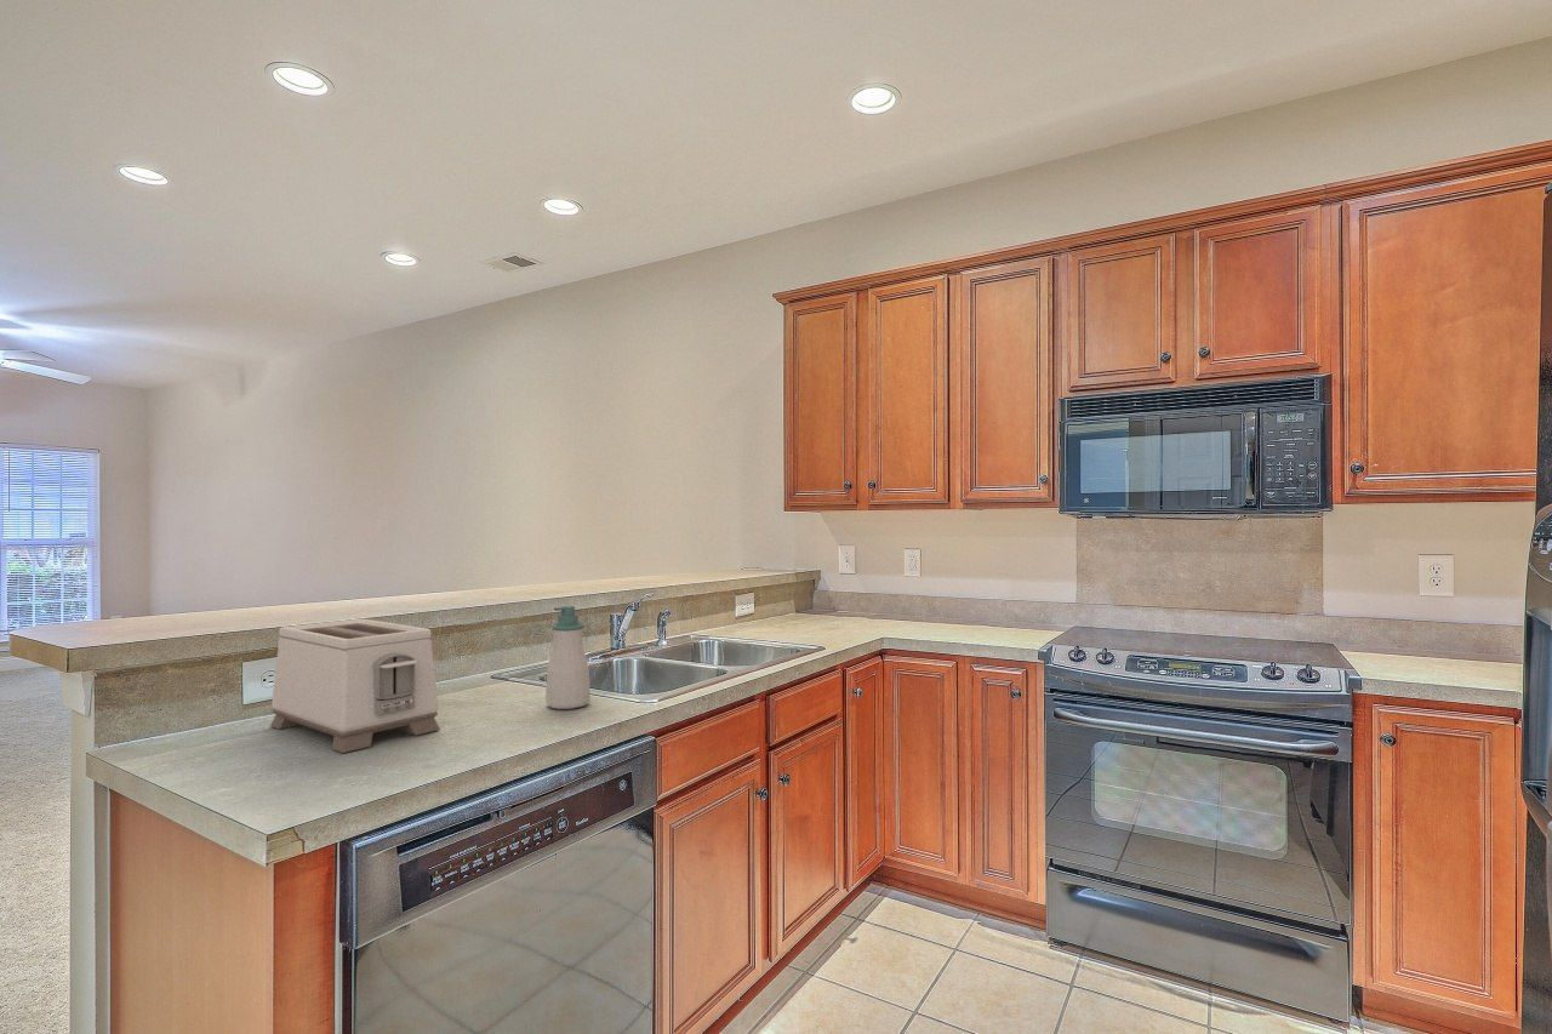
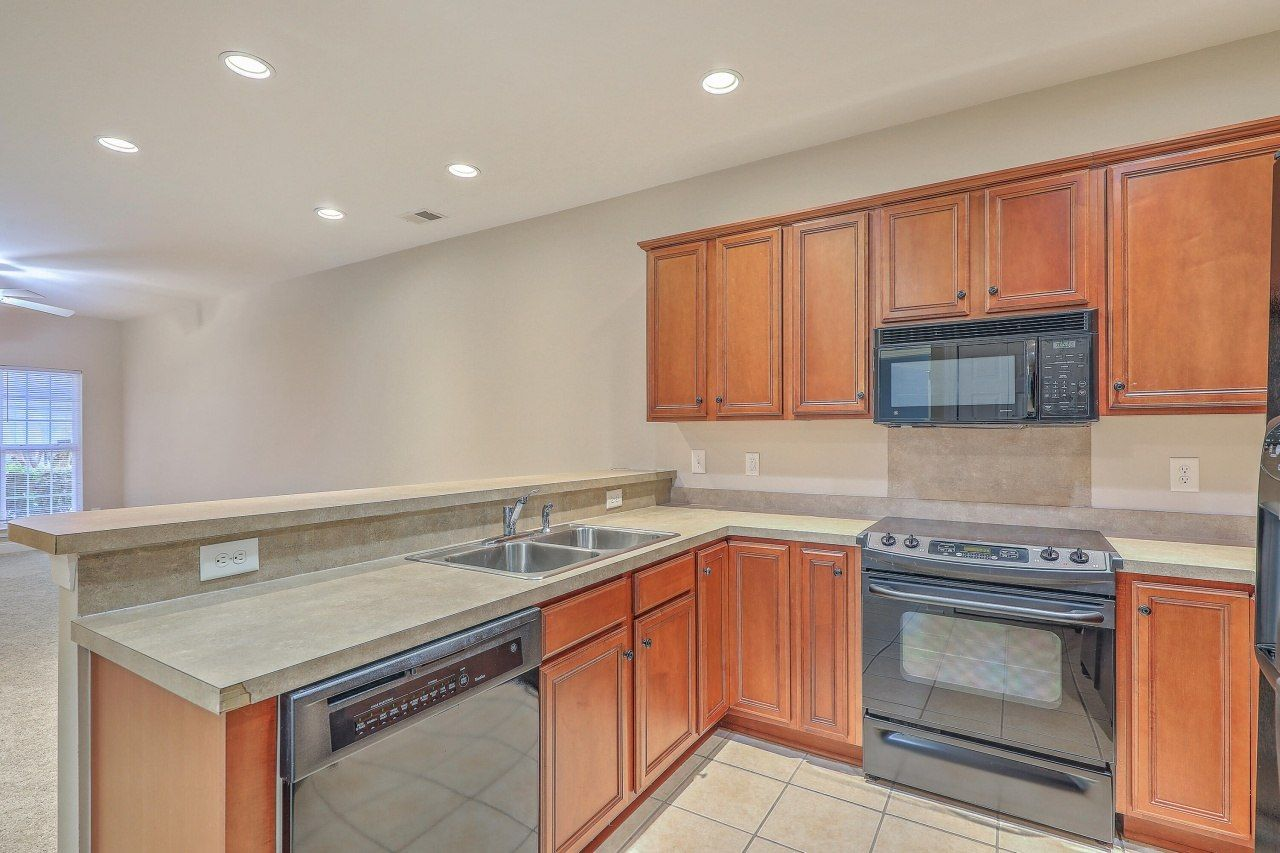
- toaster (358, 679)
- soap bottle (567, 655)
